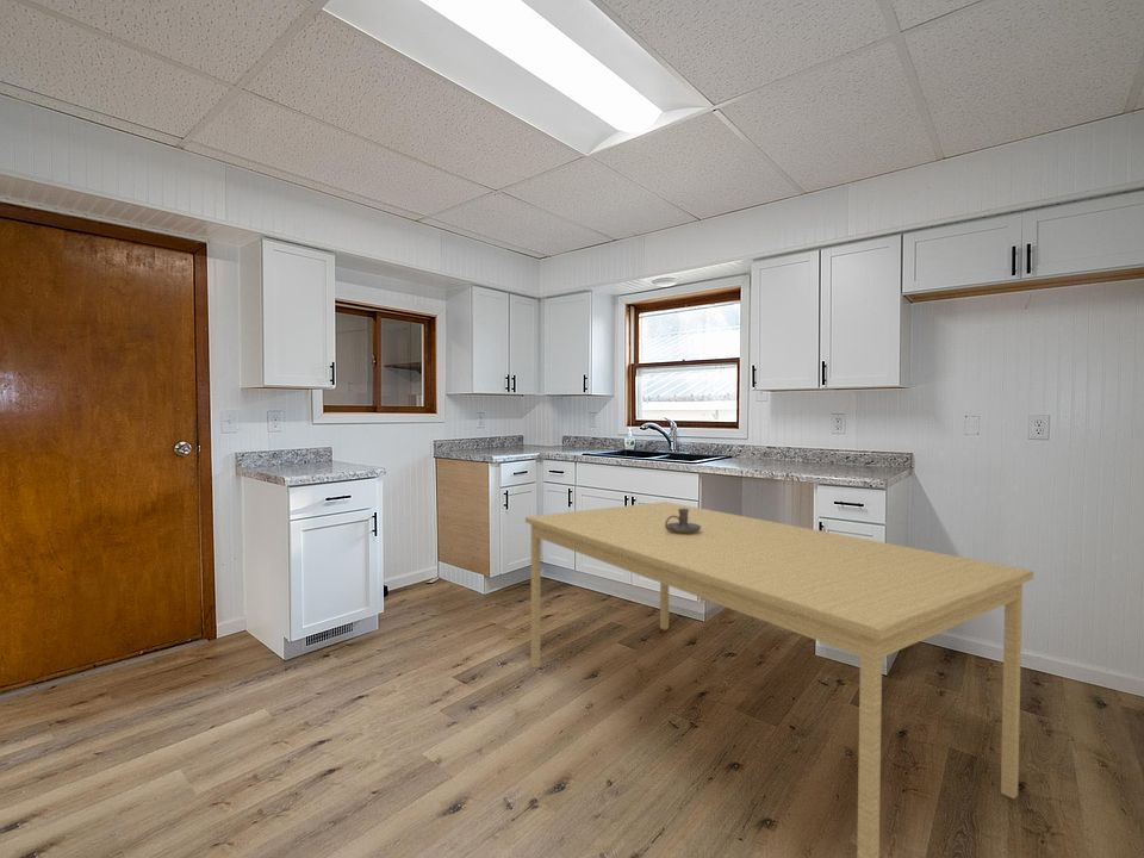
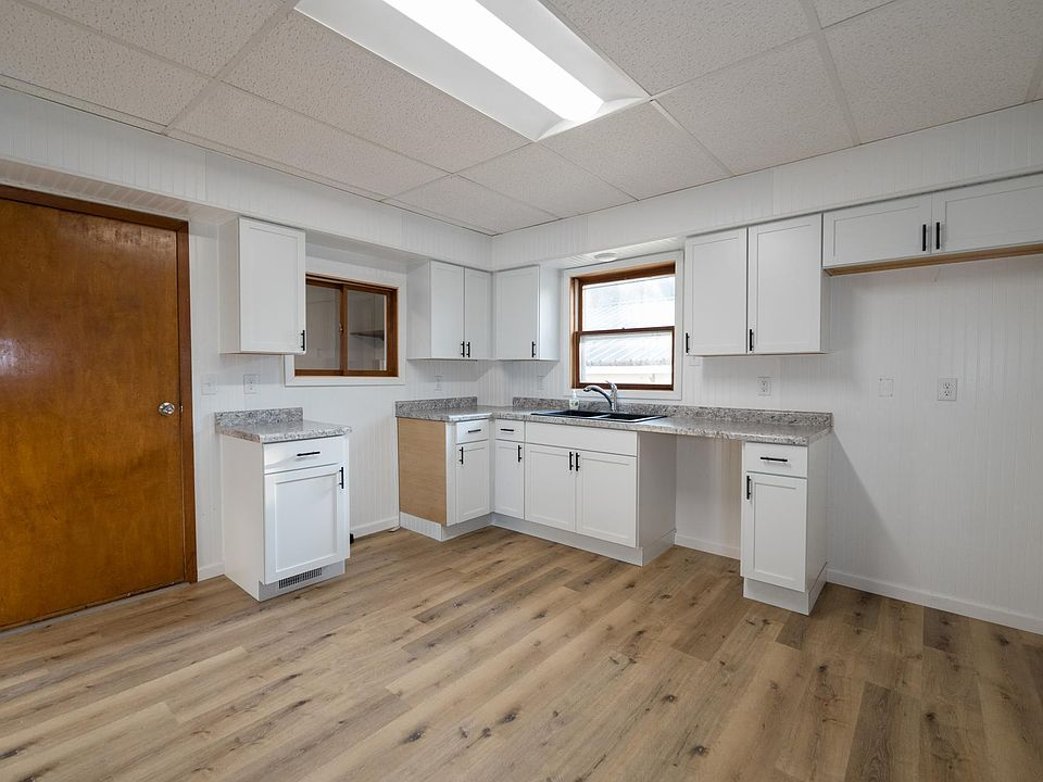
- candle holder (680, 520)
- dining table (733, 609)
